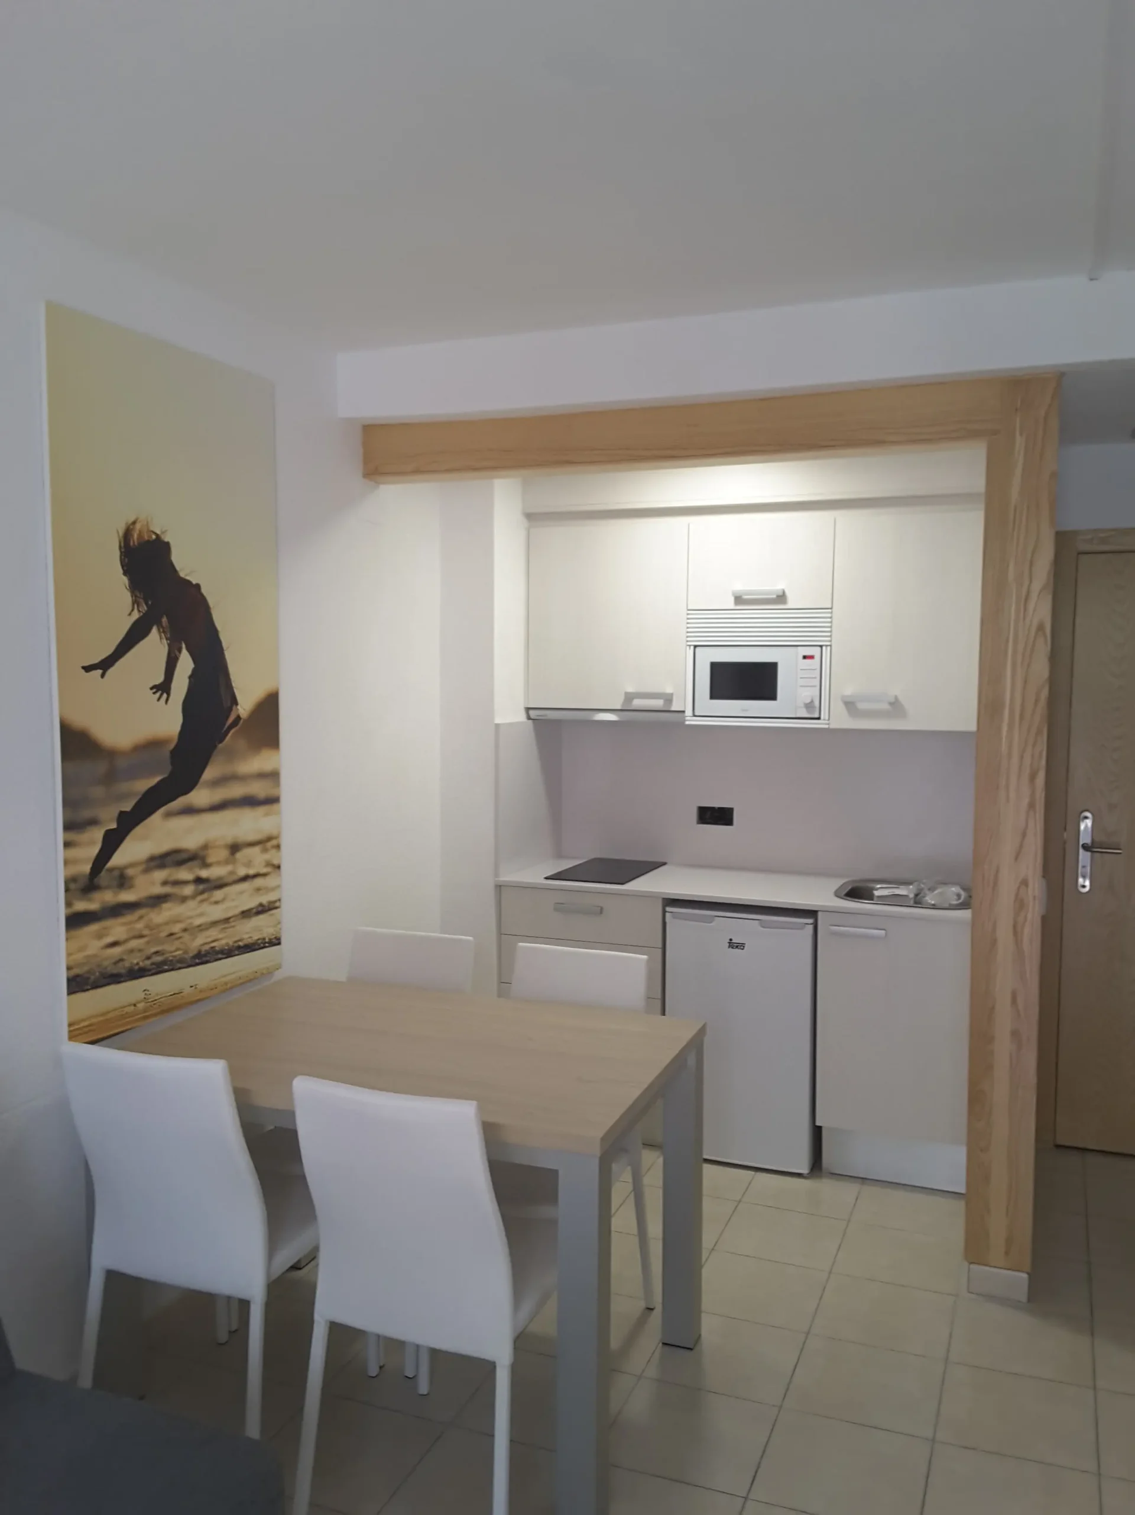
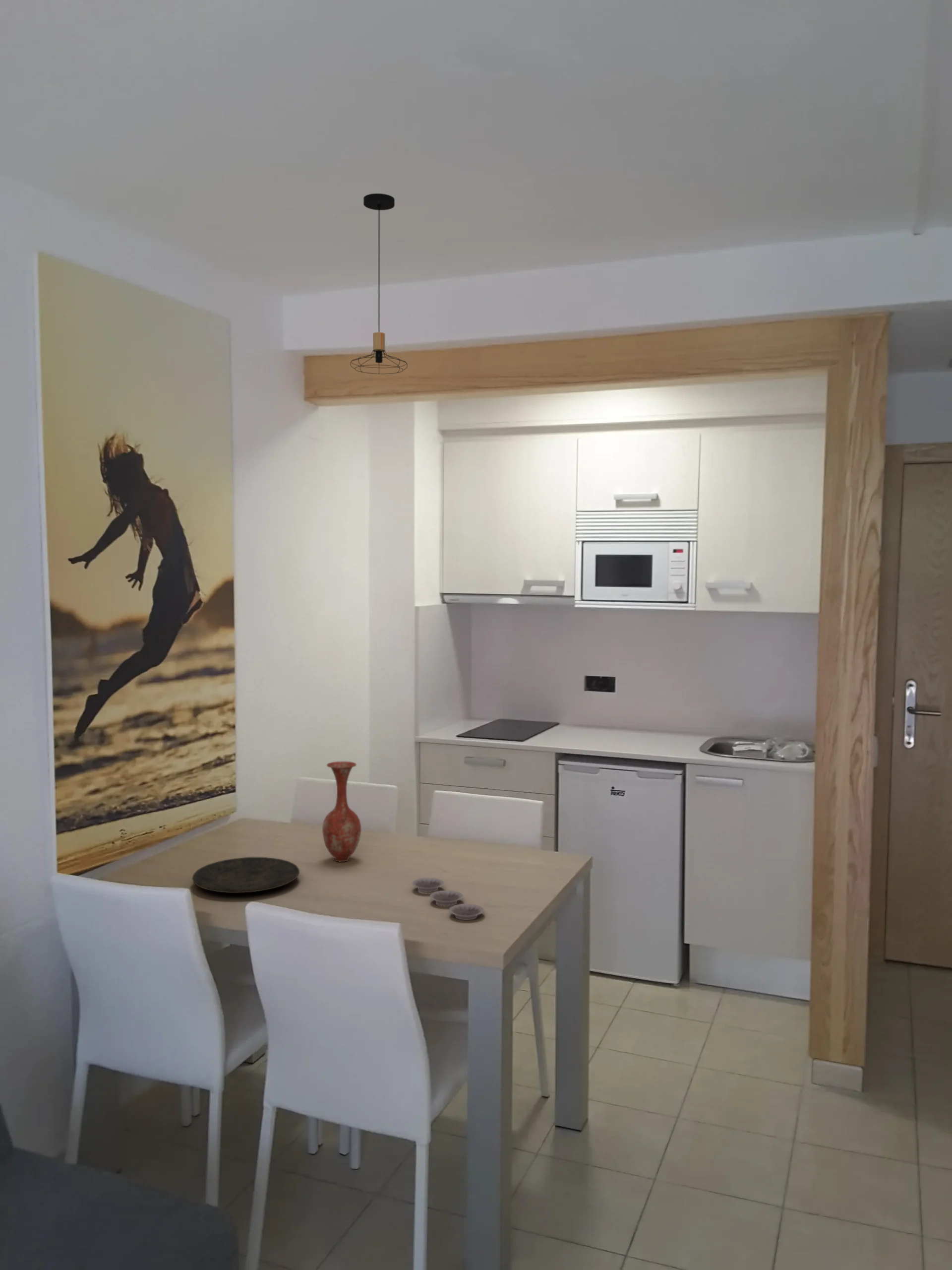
+ plate (446, 899)
+ pendant light (379, 292)
+ plate (246, 878)
+ vase (342, 812)
